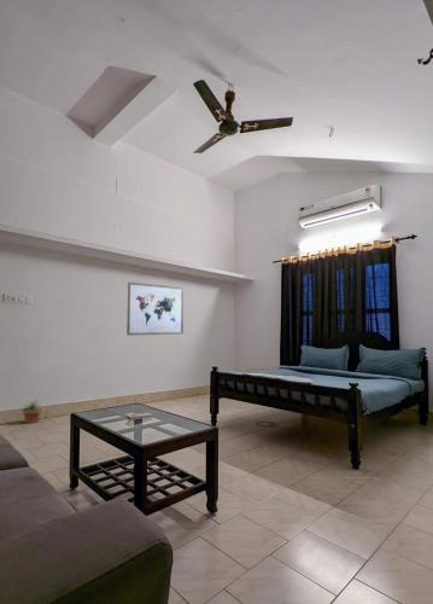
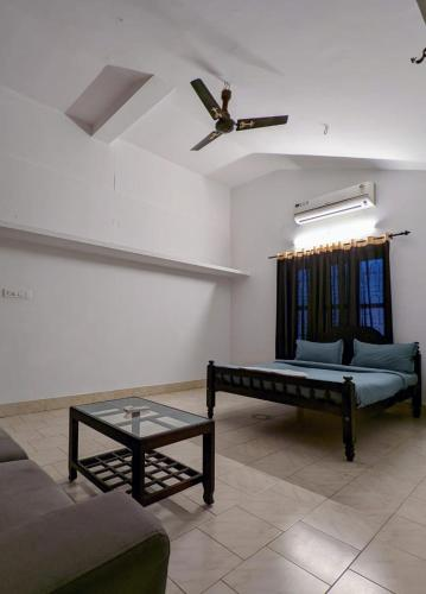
- wall art (157, 309)
- potted plant (33, 410)
